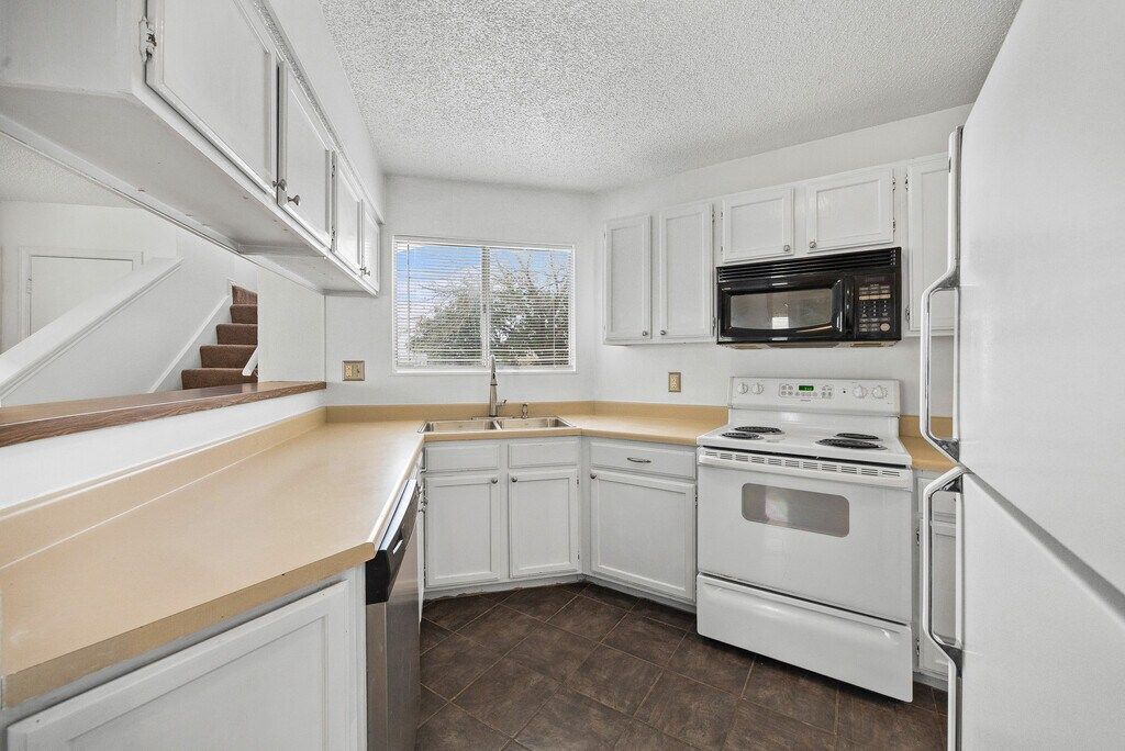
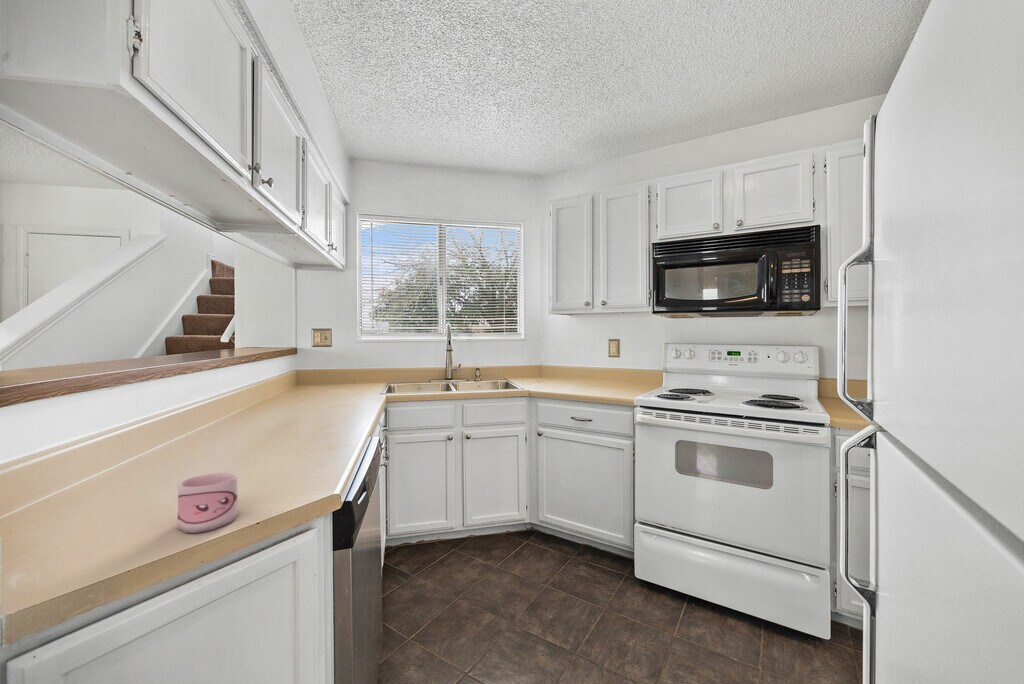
+ mug (209, 498)
